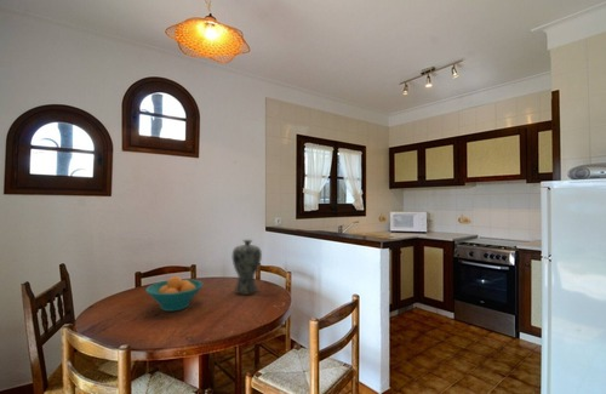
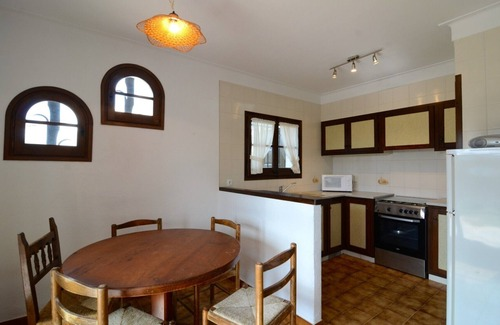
- fruit bowl (175, 291)
- vase (246, 265)
